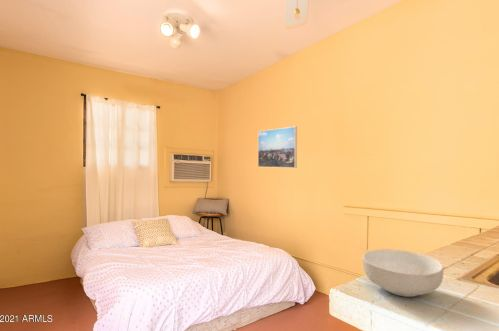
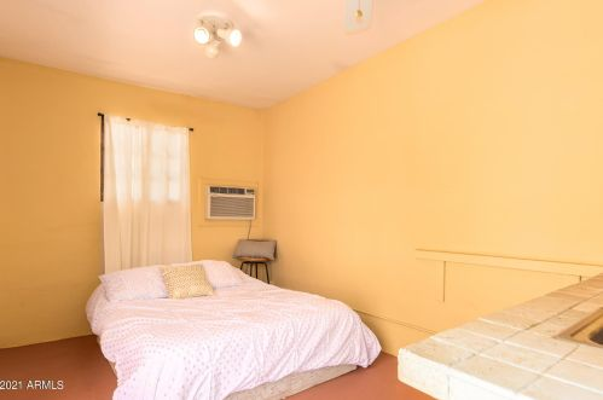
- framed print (276, 148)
- cereal bowl (400, 274)
